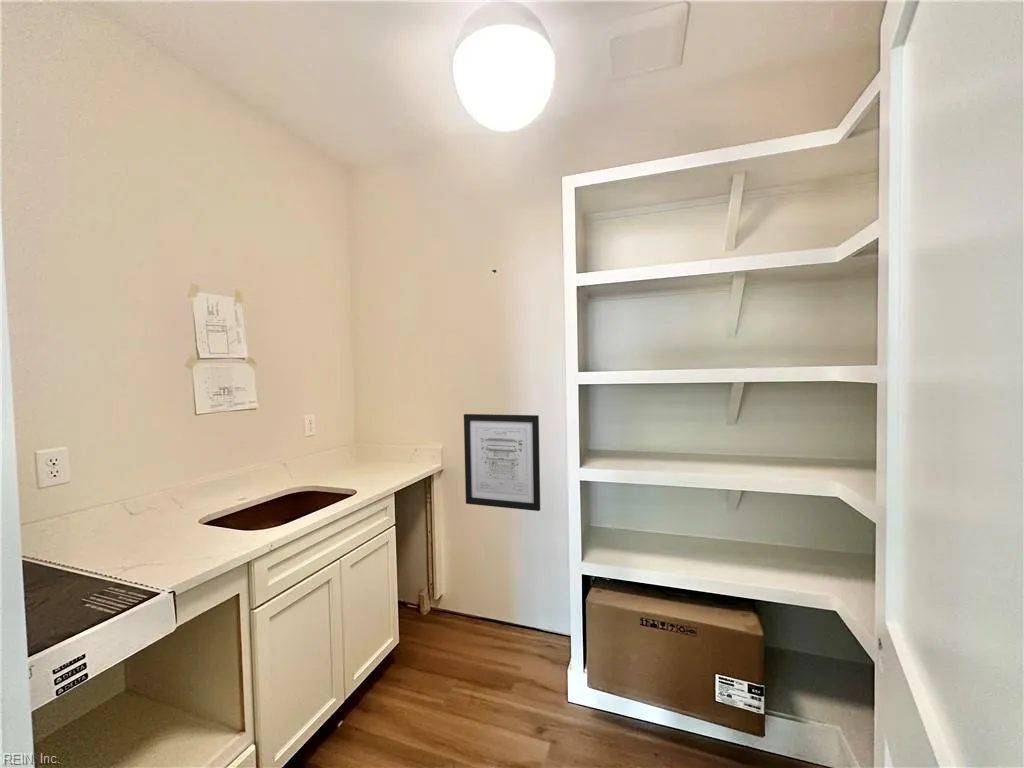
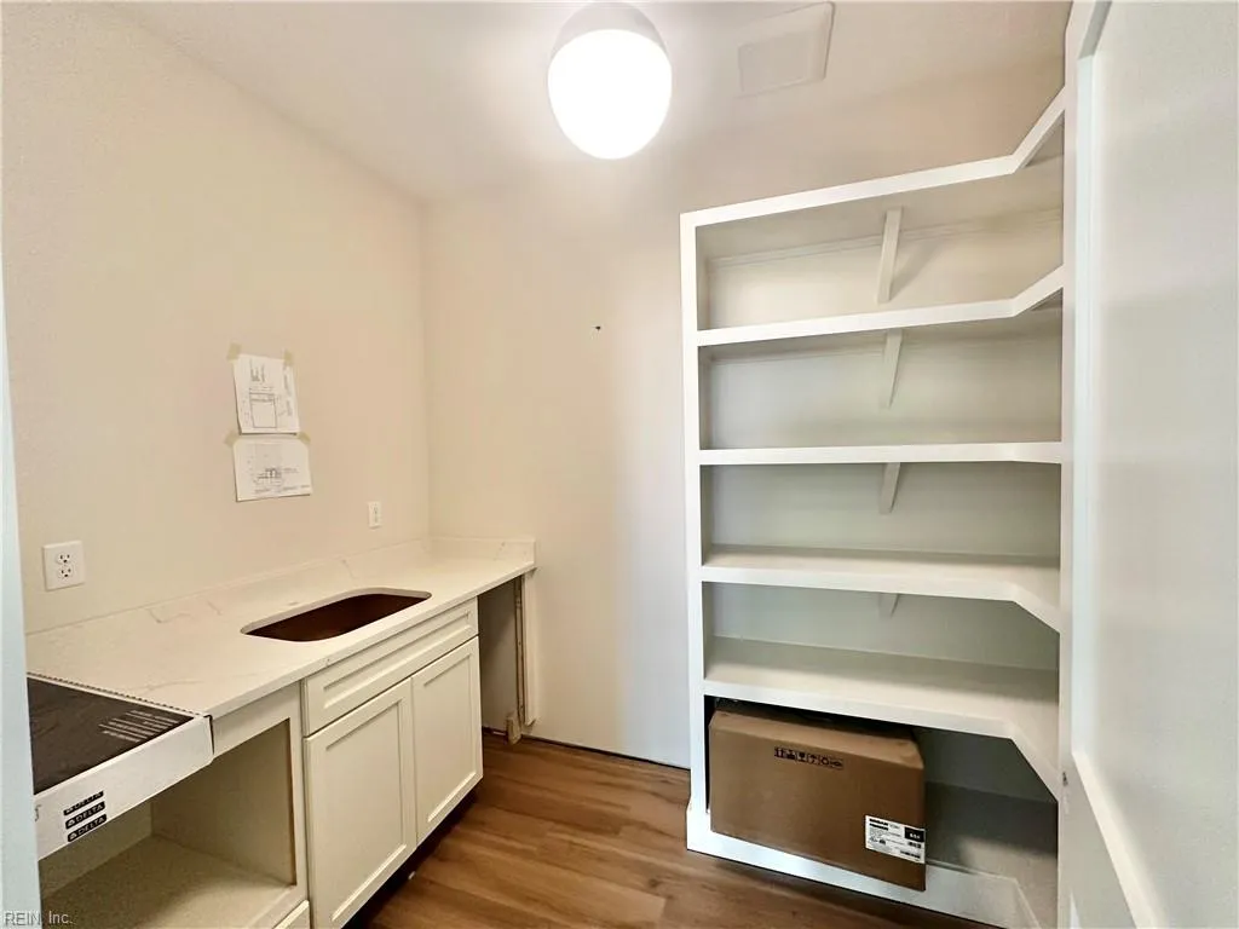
- wall art (501, 460)
